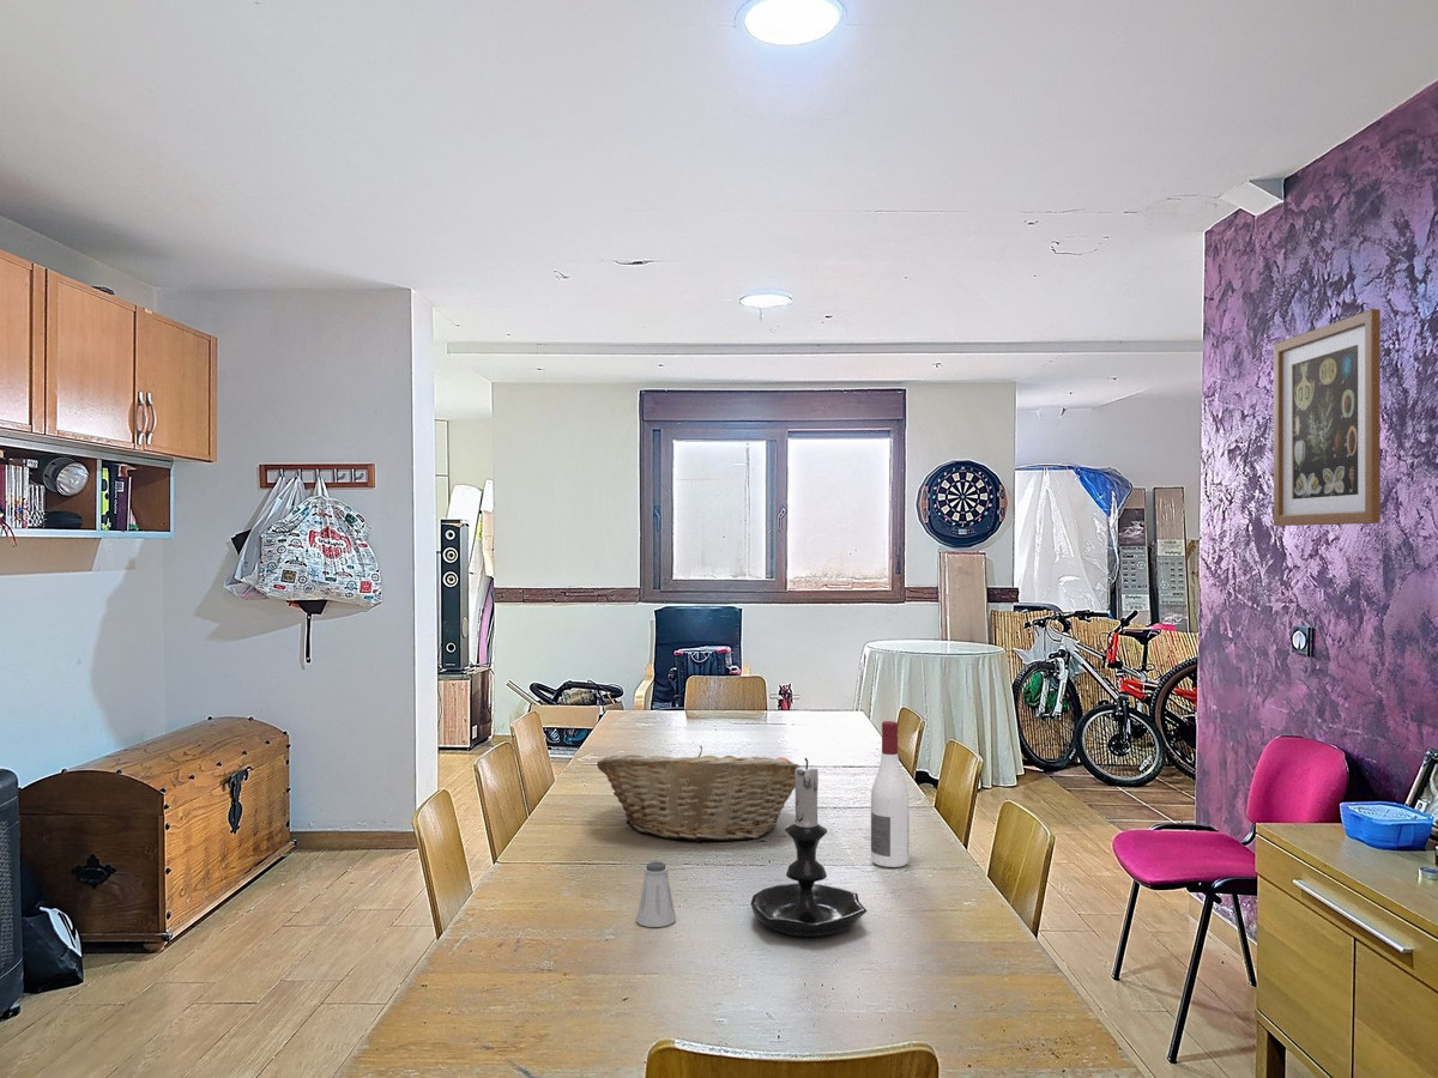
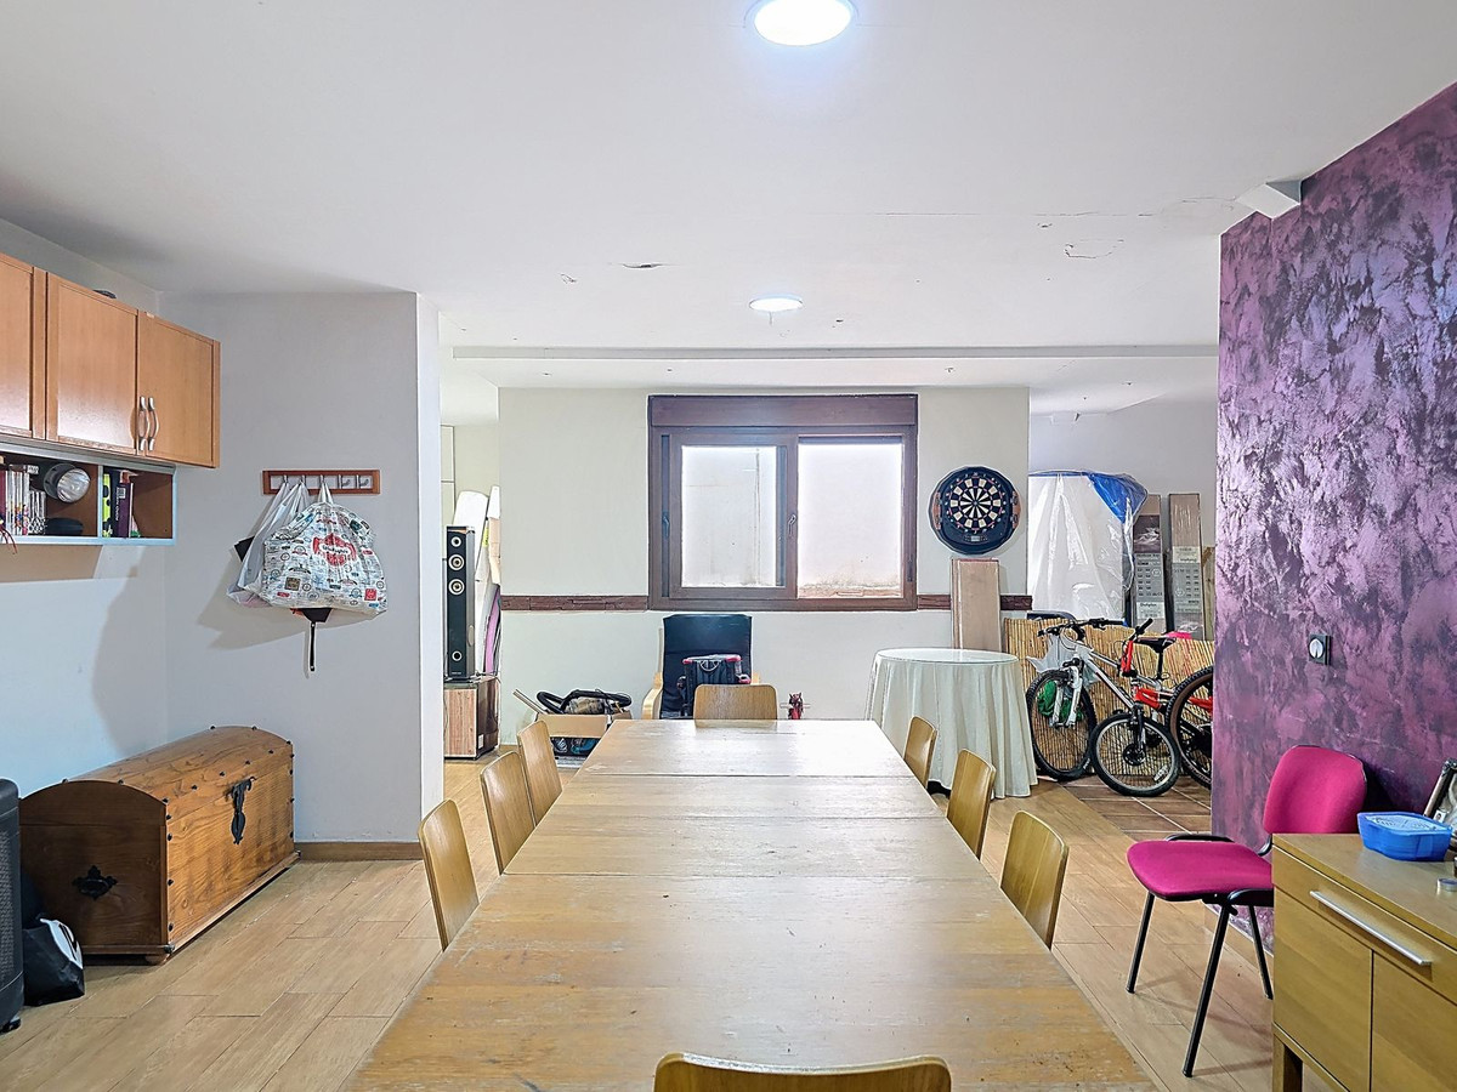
- fruit basket (700, 783)
- saltshaker (655, 891)
- candle holder (806, 840)
- alcohol (889, 792)
- wall art (1322, 425)
